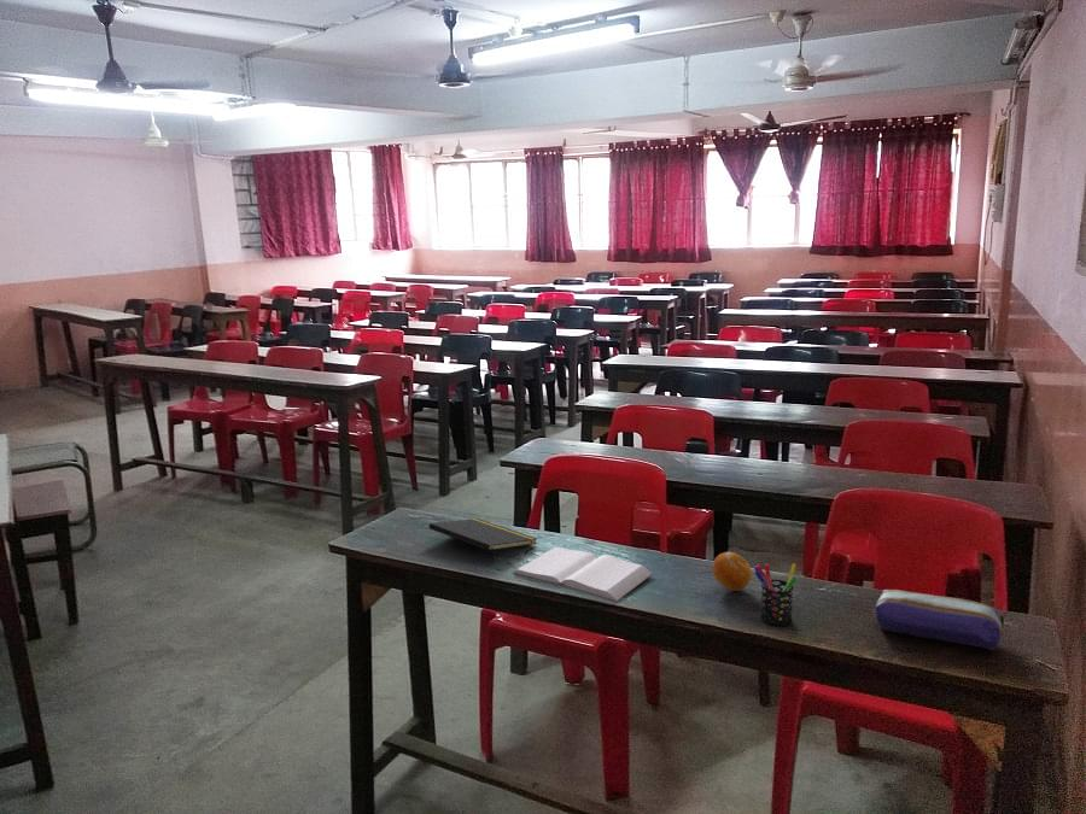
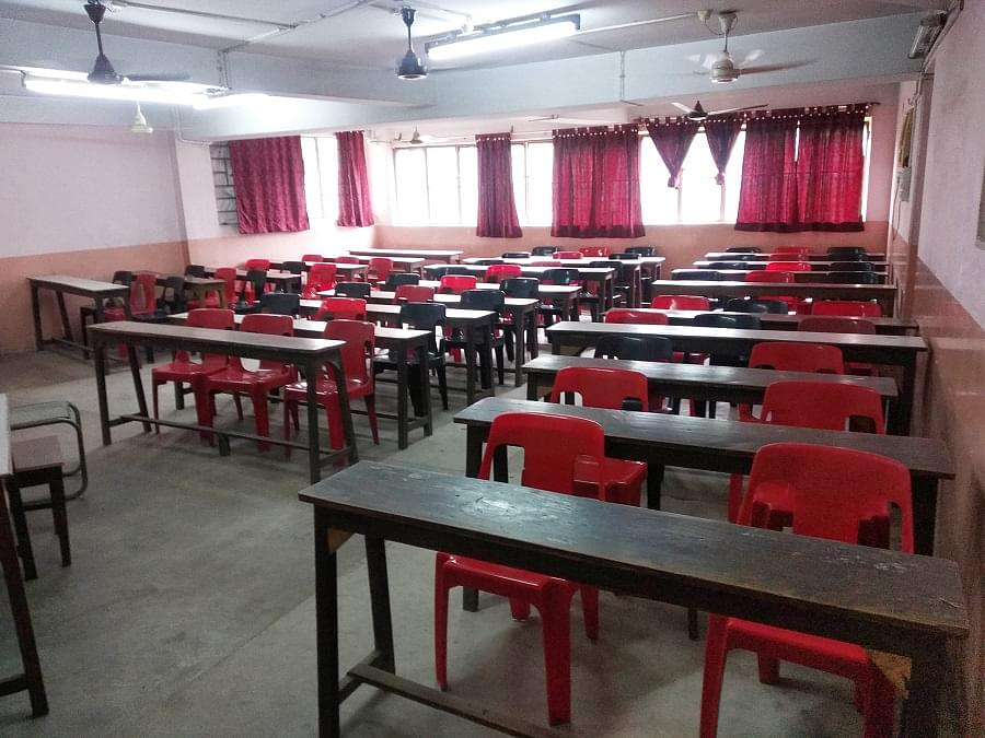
- pen holder (778, 591)
- fruit (731, 570)
- notepad (483, 533)
- pencil case (938, 619)
- book (582, 569)
